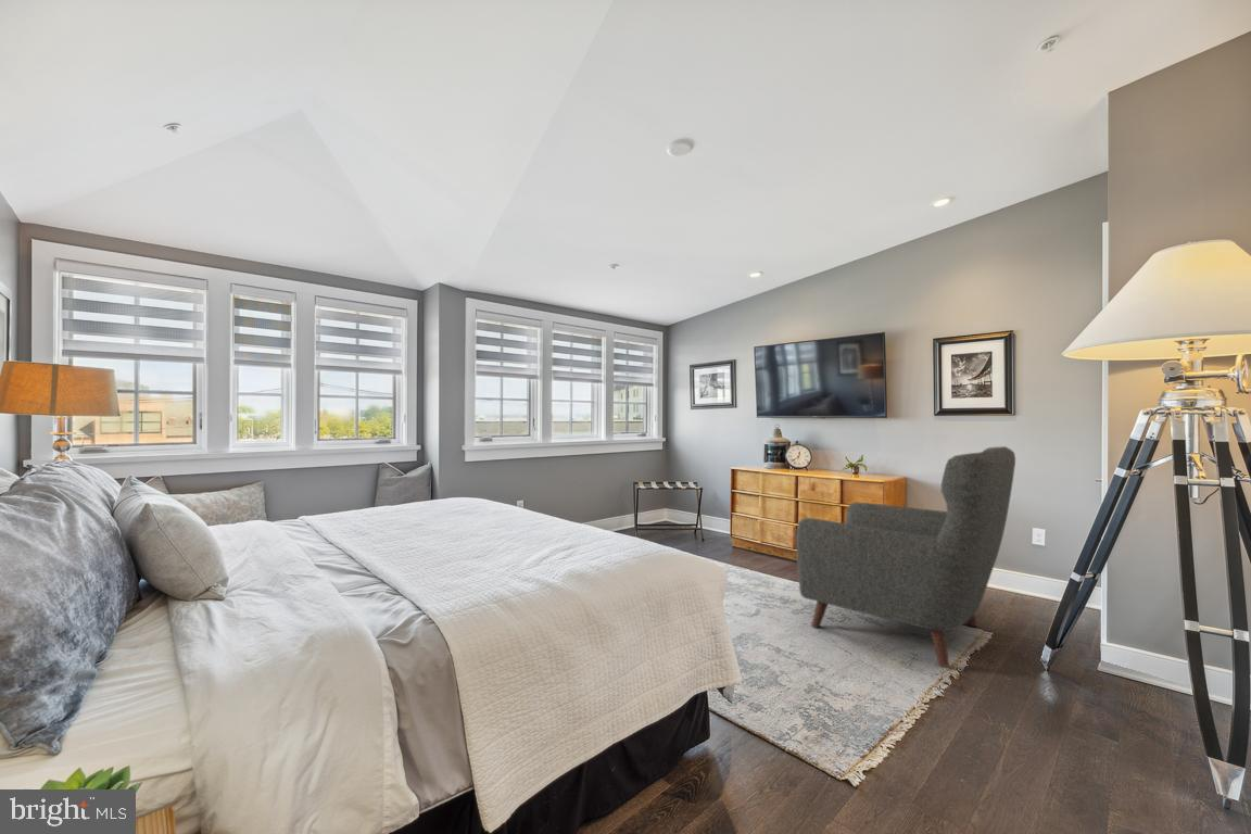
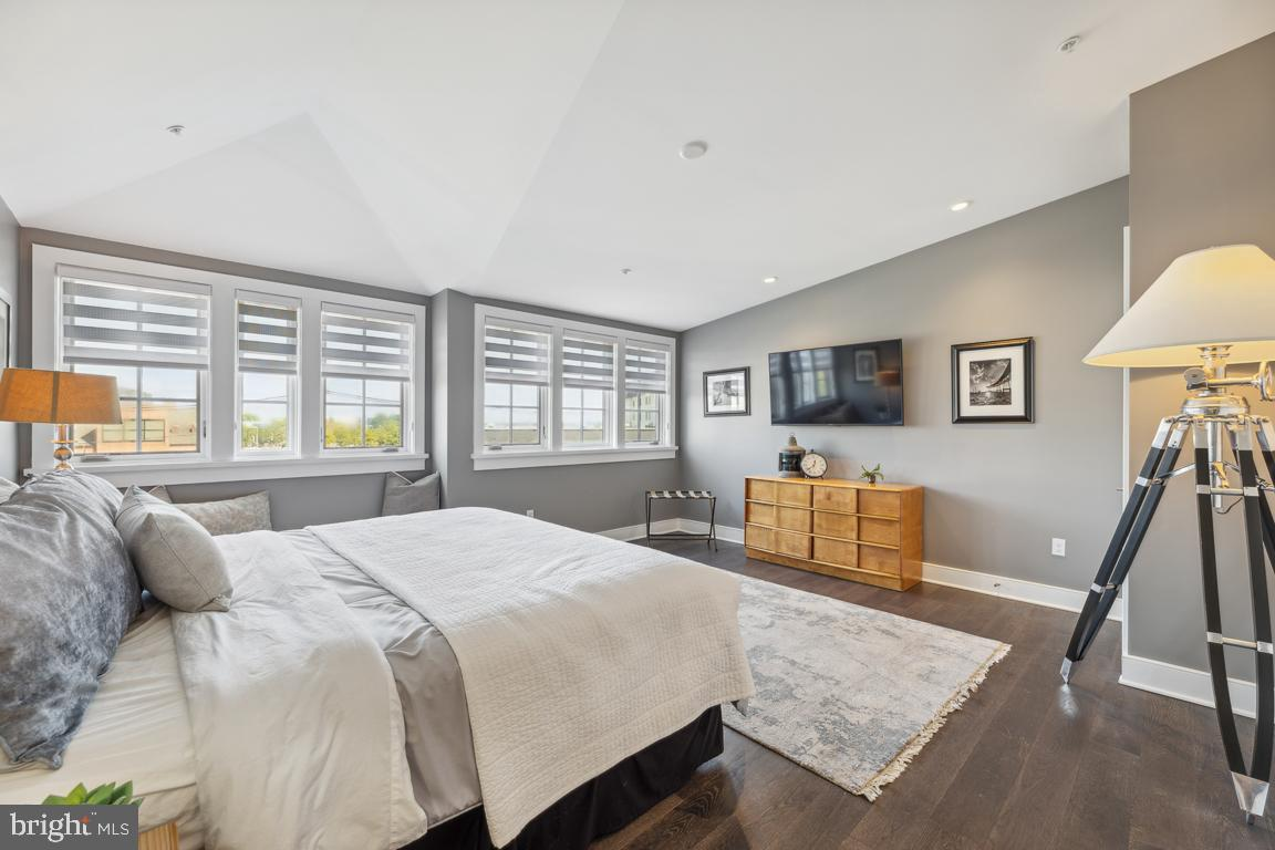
- chair (906, 538)
